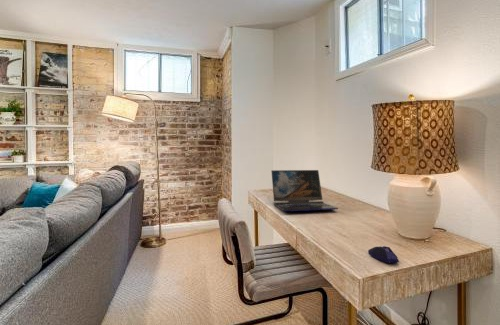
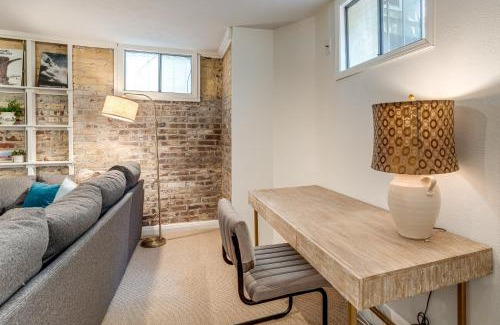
- computer mouse (384, 251)
- laptop (302, 189)
